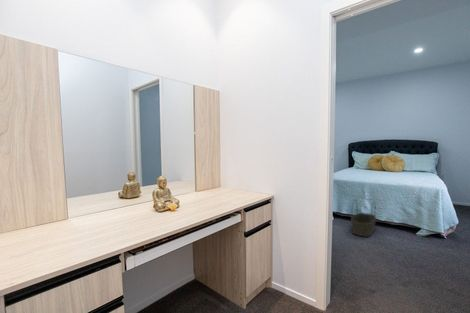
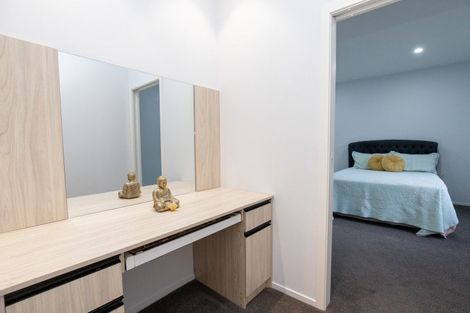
- basket (363, 215)
